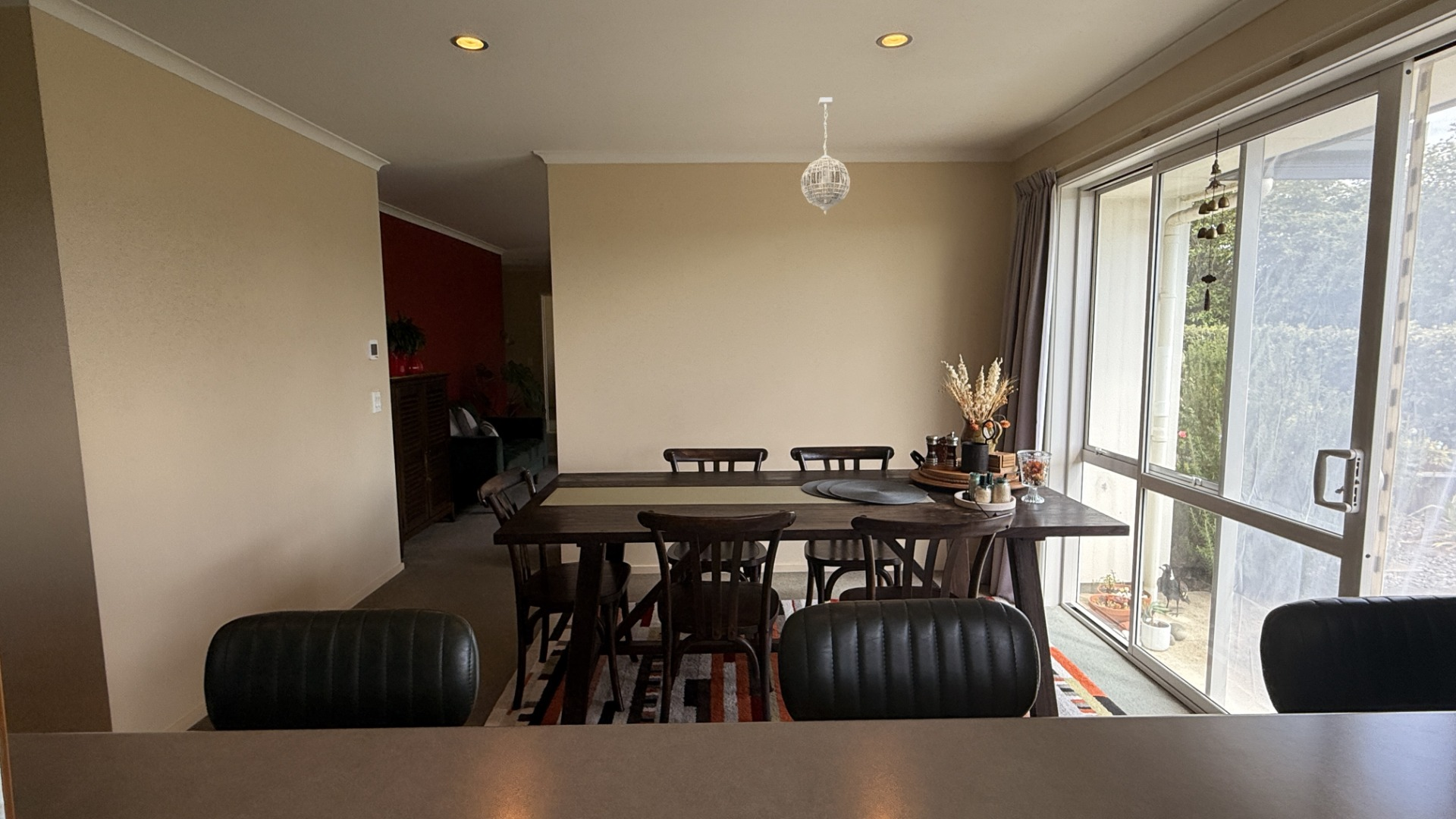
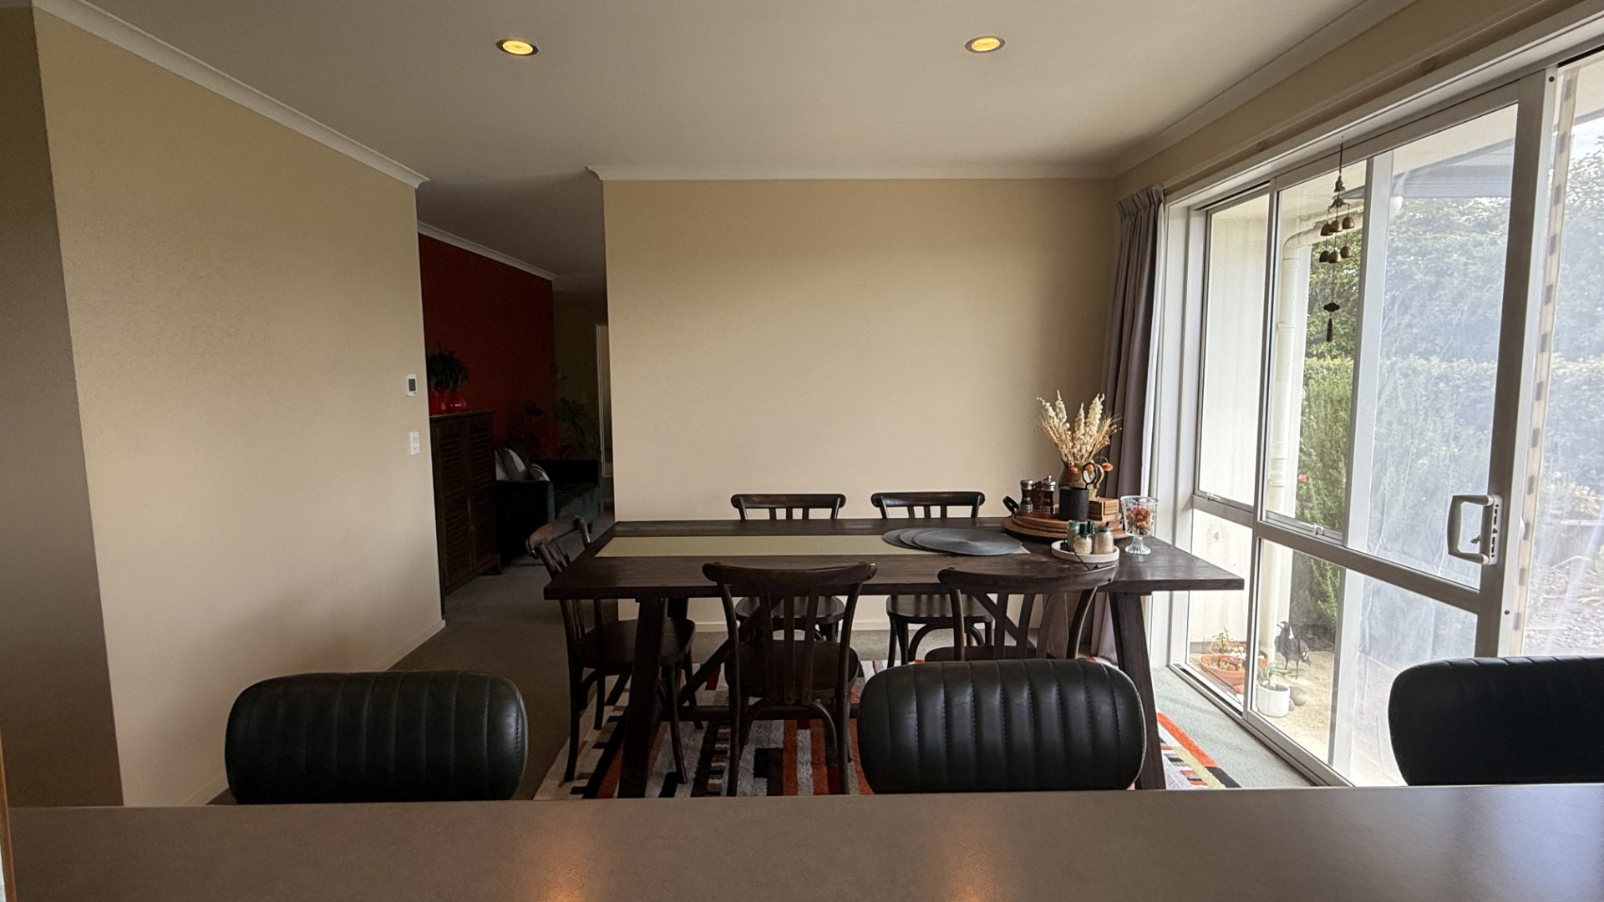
- pendant light (825, 158)
